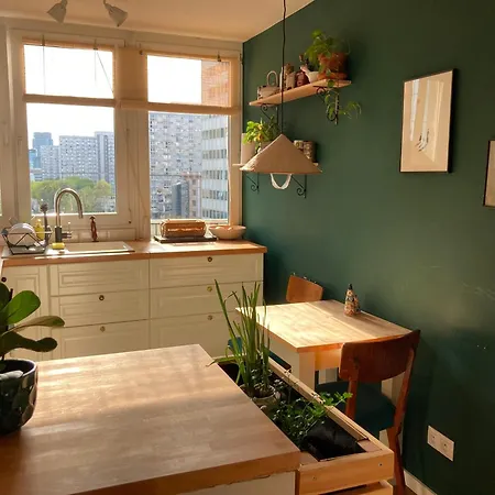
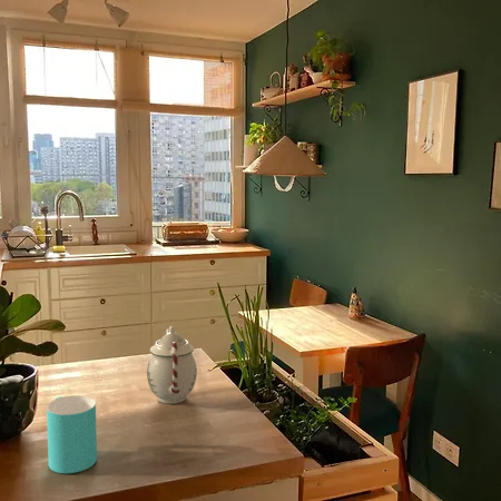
+ teapot (171, 361)
+ cup (72, 429)
